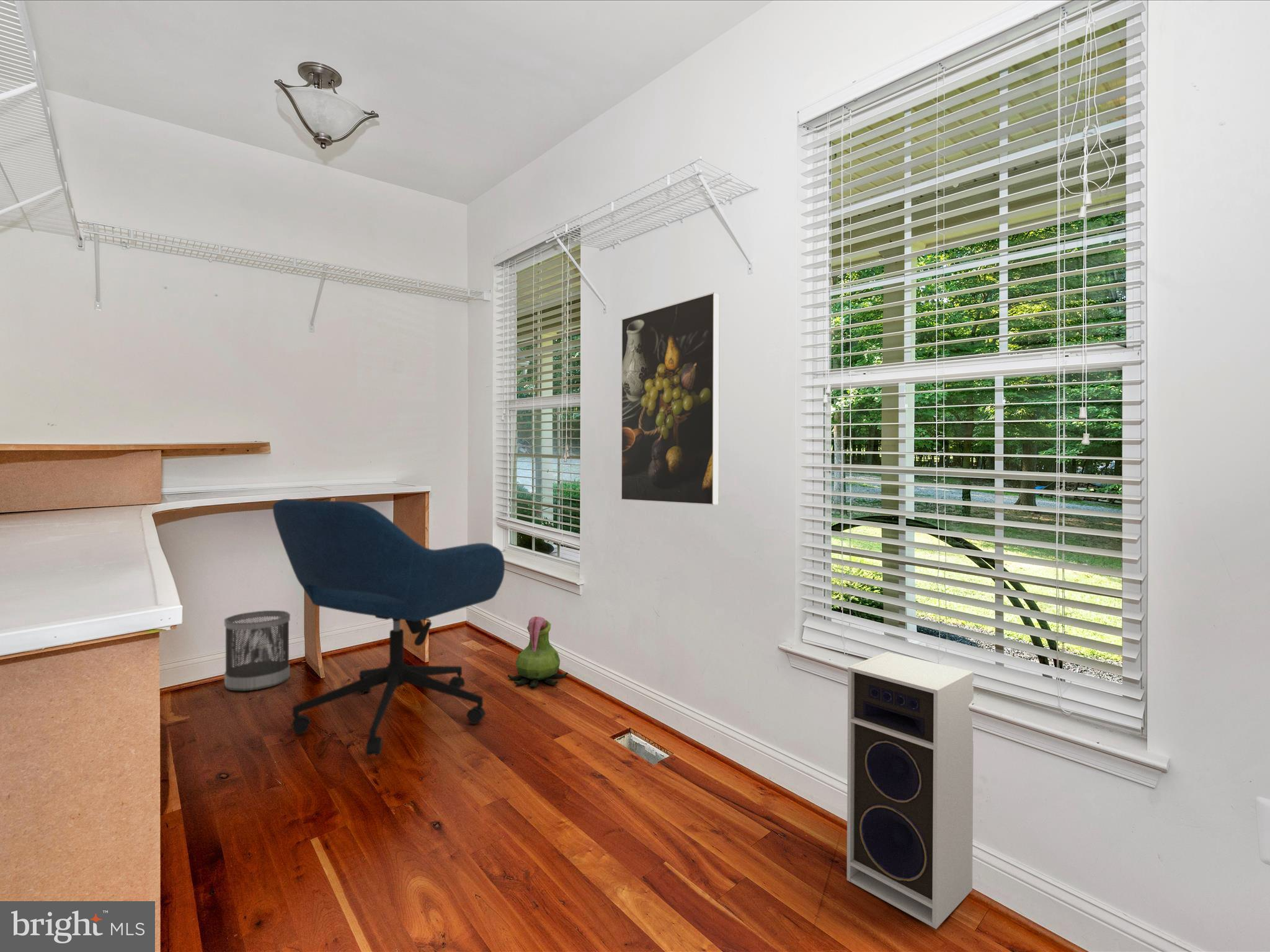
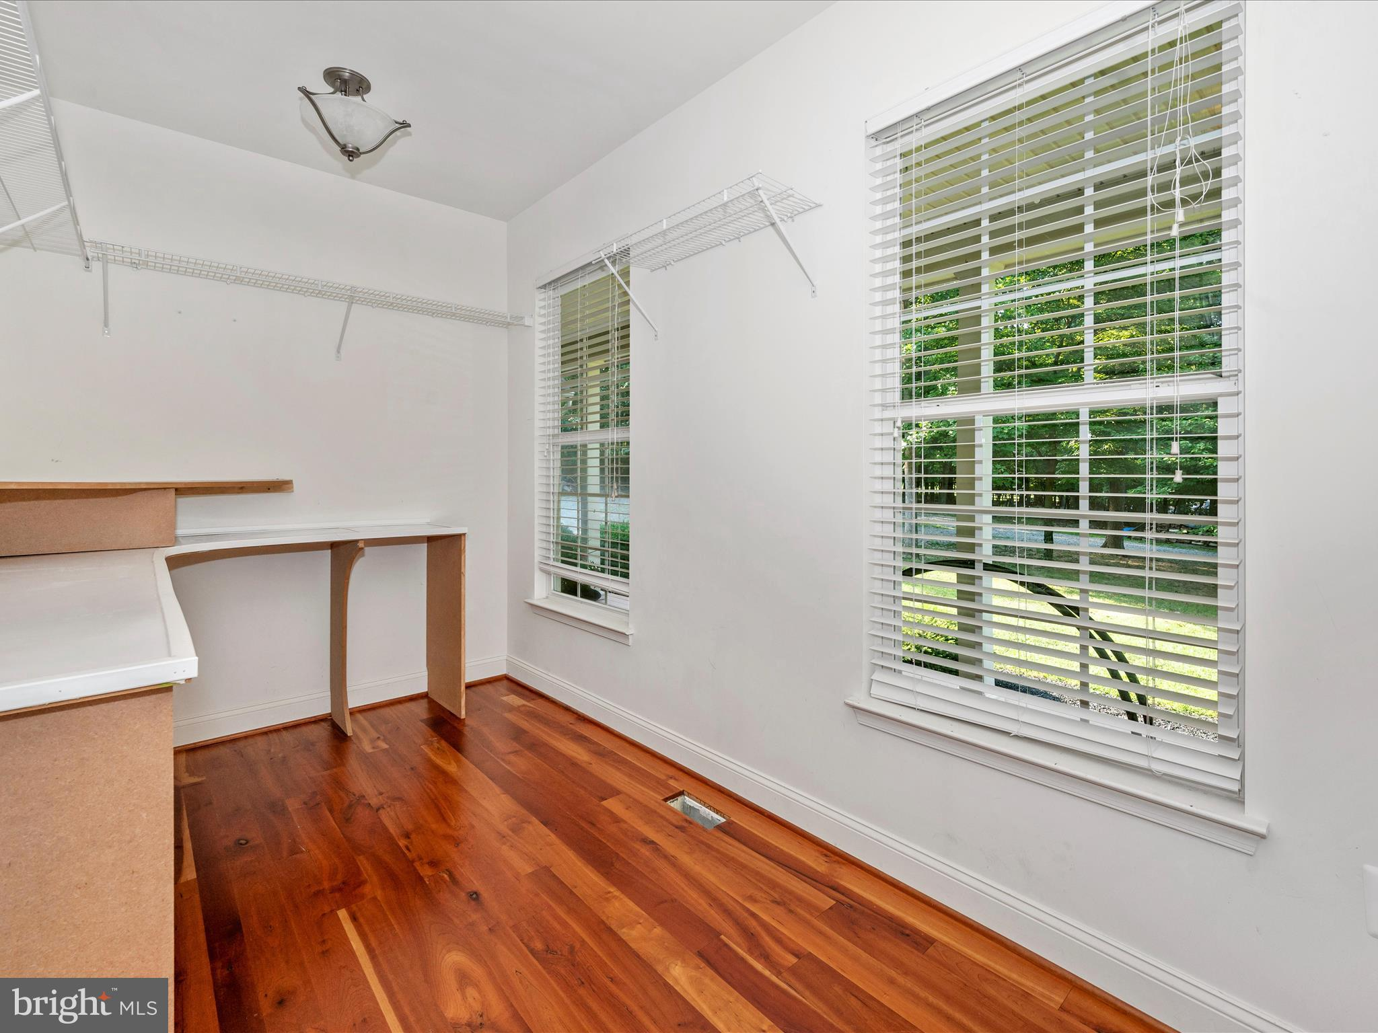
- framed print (666, 405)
- speaker (909, 777)
- wastebasket (257, 648)
- decorative plant (538, 646)
- office chair (392, 607)
